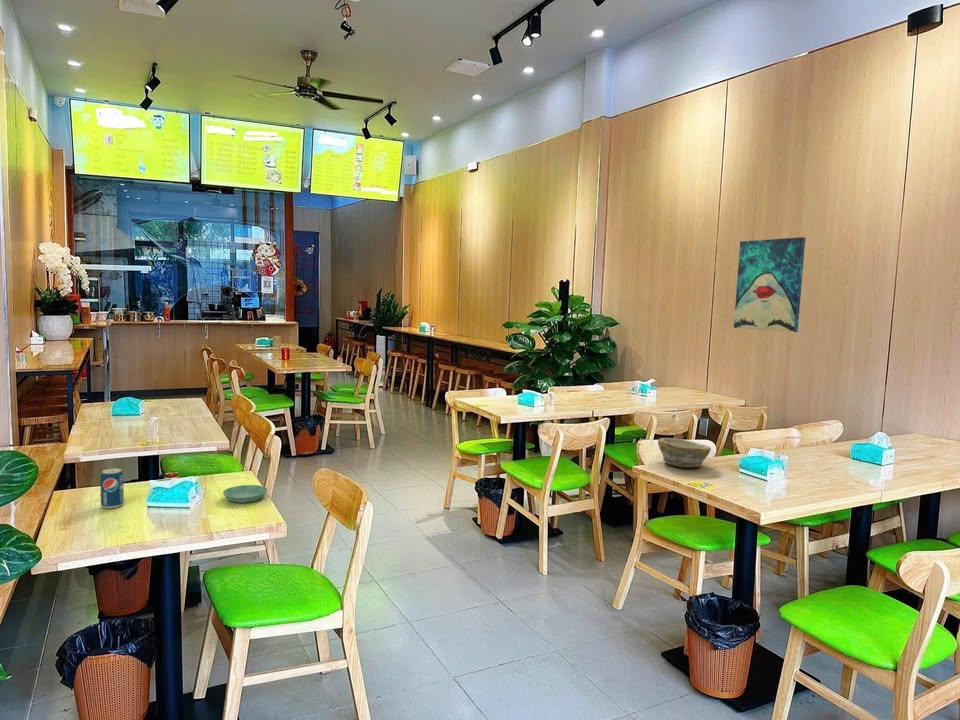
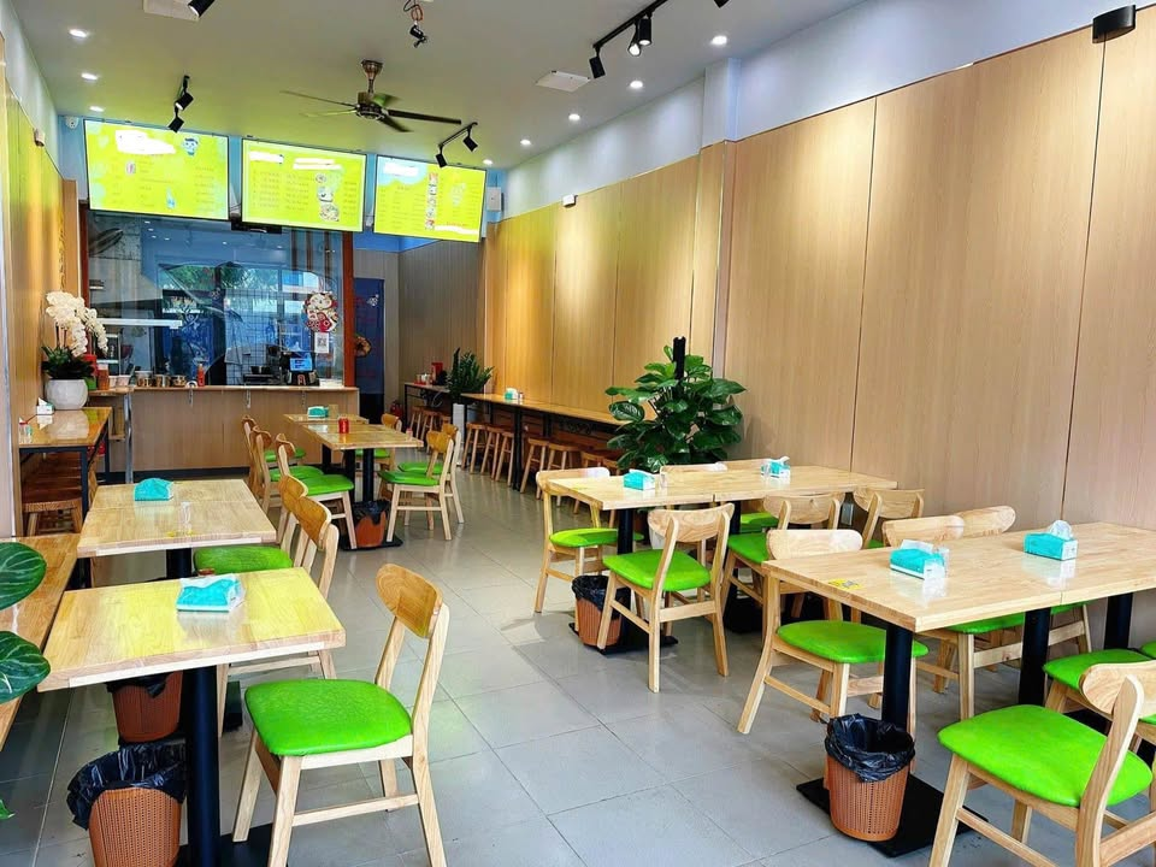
- wall art (767, 285)
- bowl (683, 452)
- beverage can (112, 488)
- saucer (245, 494)
